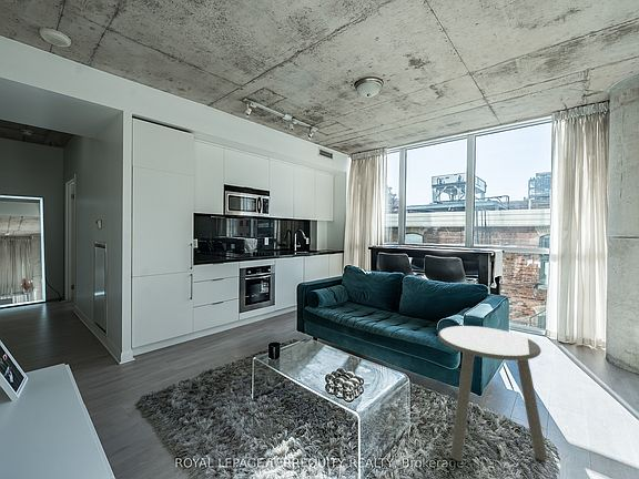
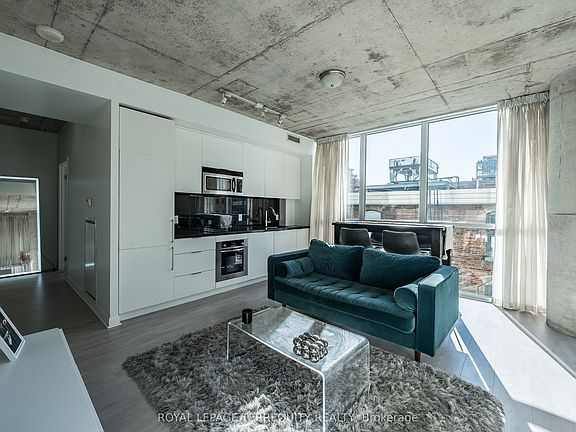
- side table (469, 390)
